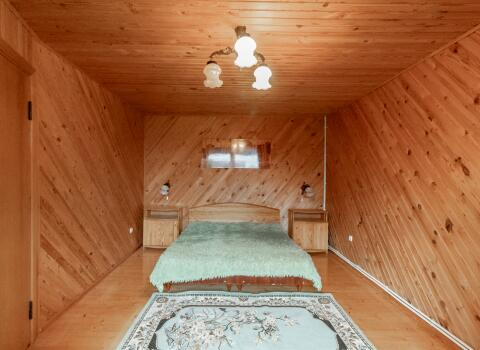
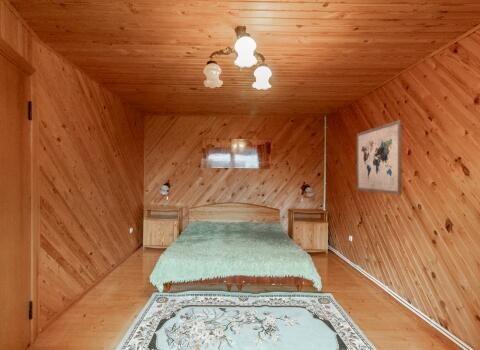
+ wall art (375, 159)
